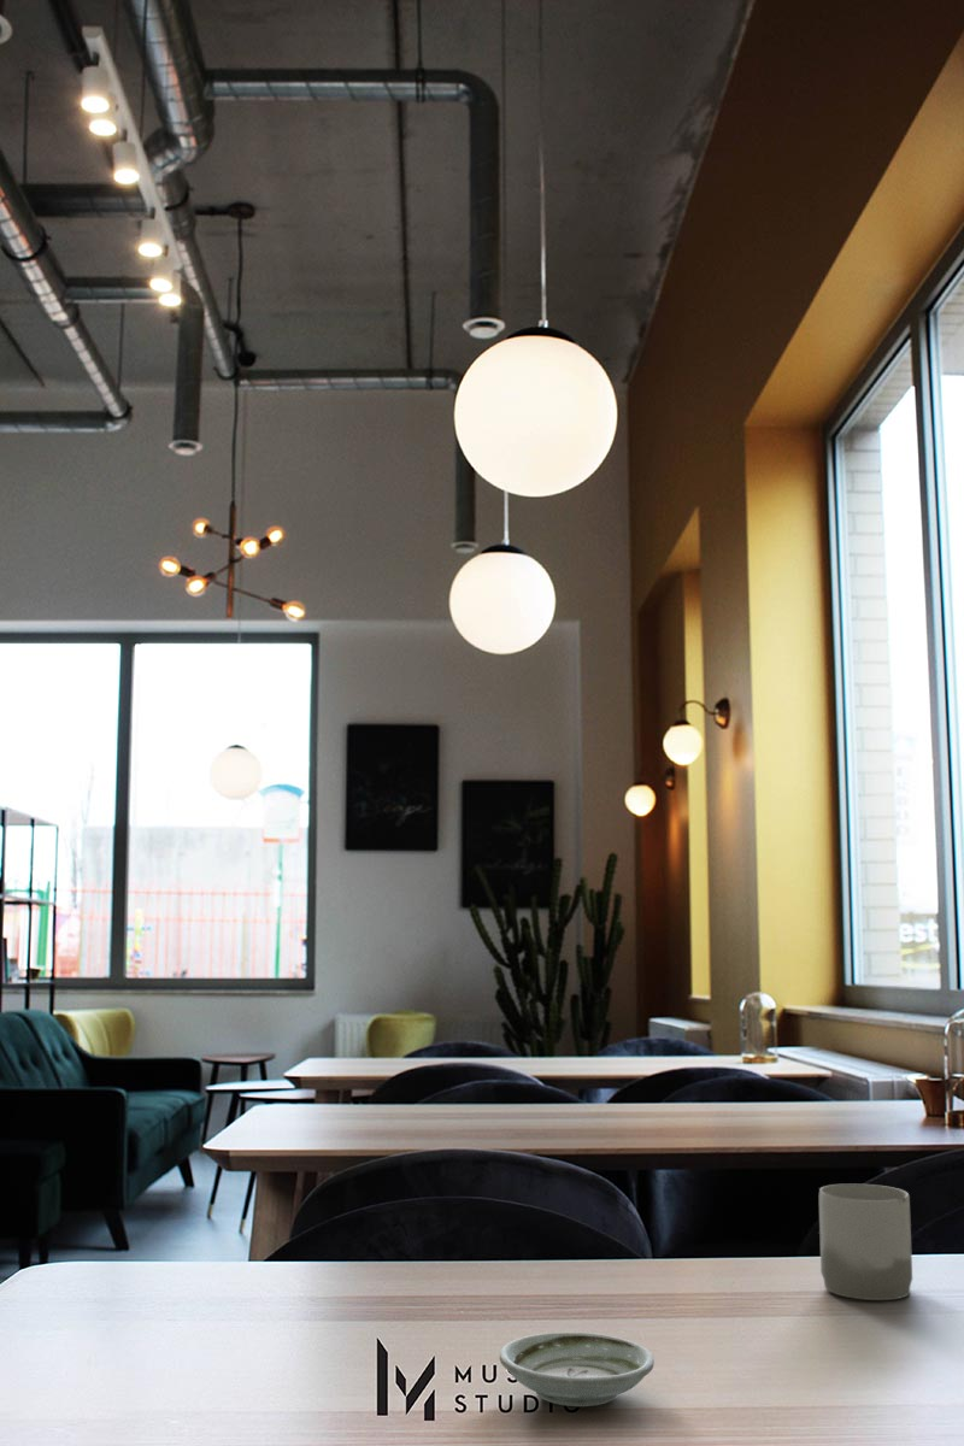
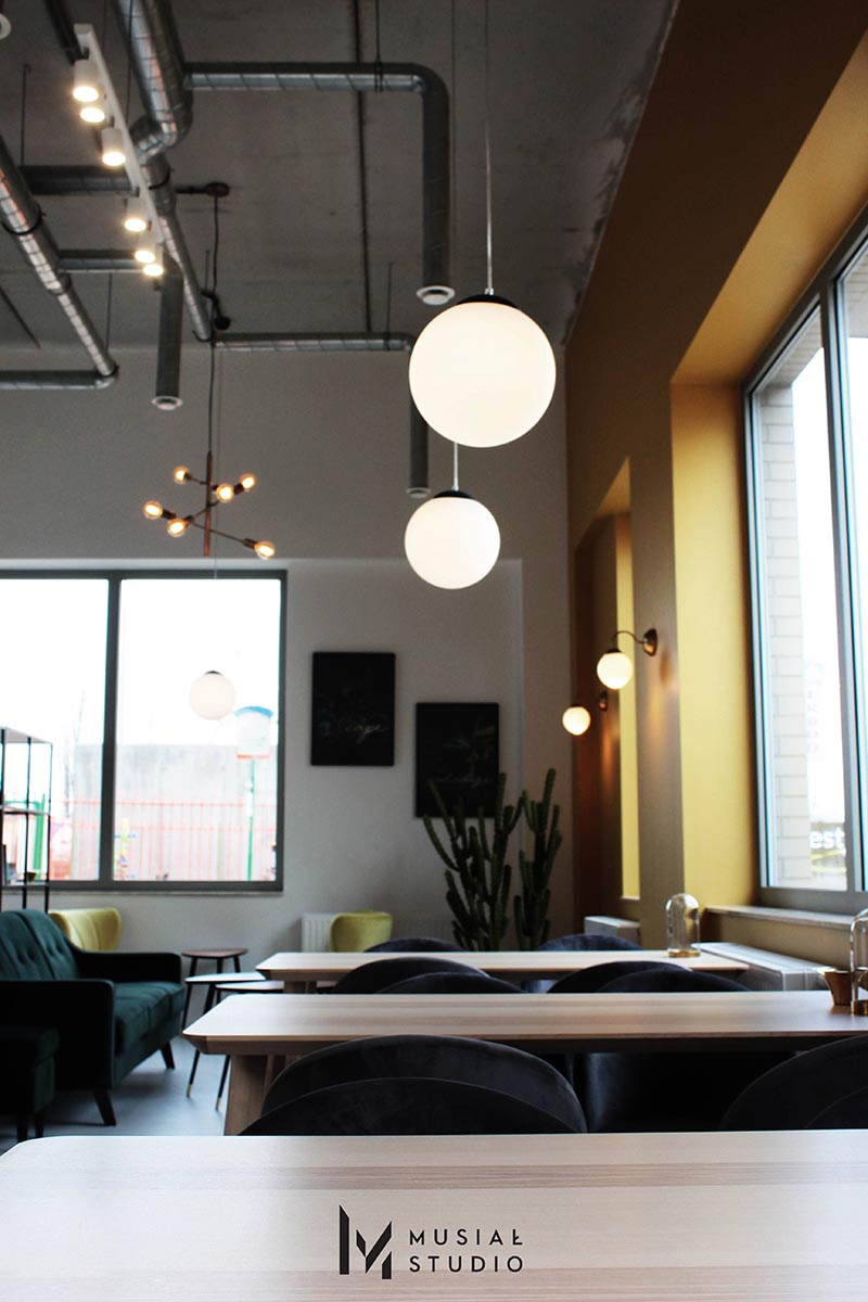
- cup (862, 1235)
- saucer (576, 1372)
